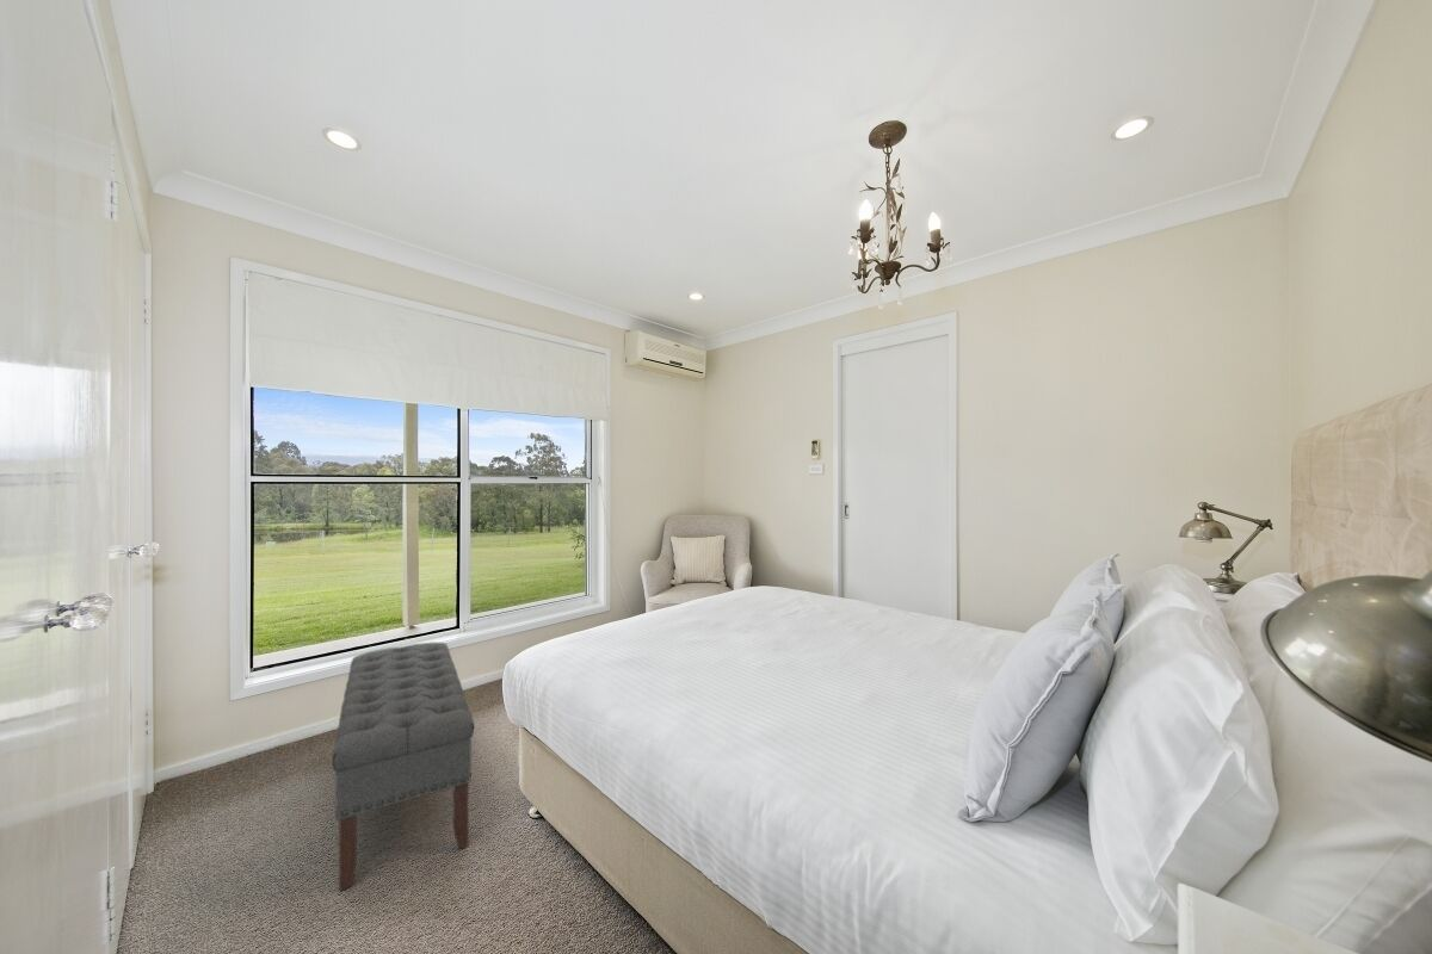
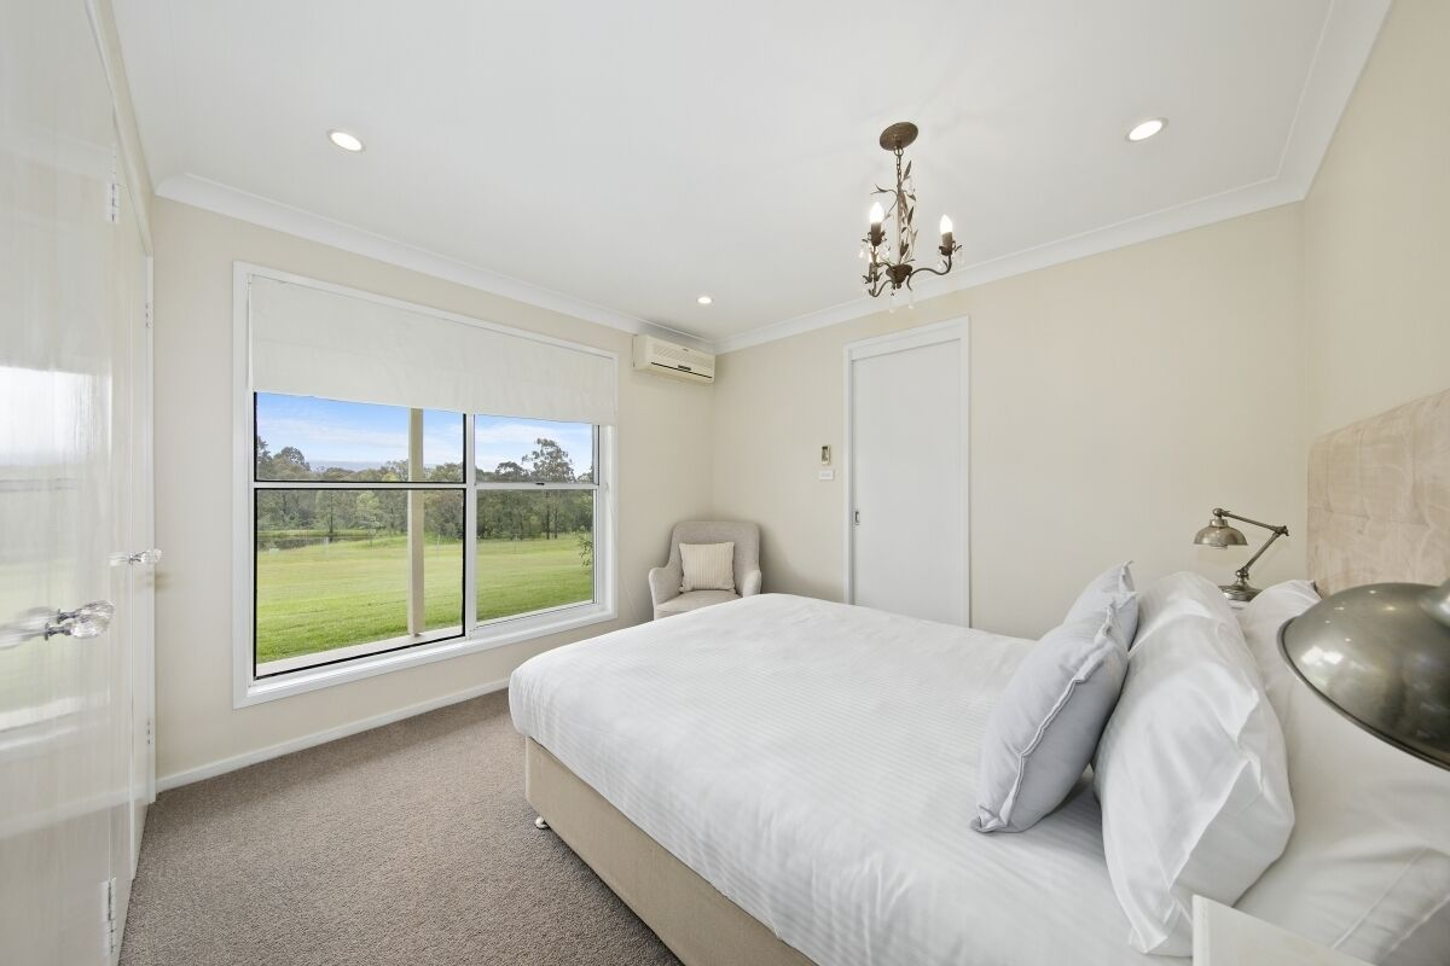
- bench (403, 733)
